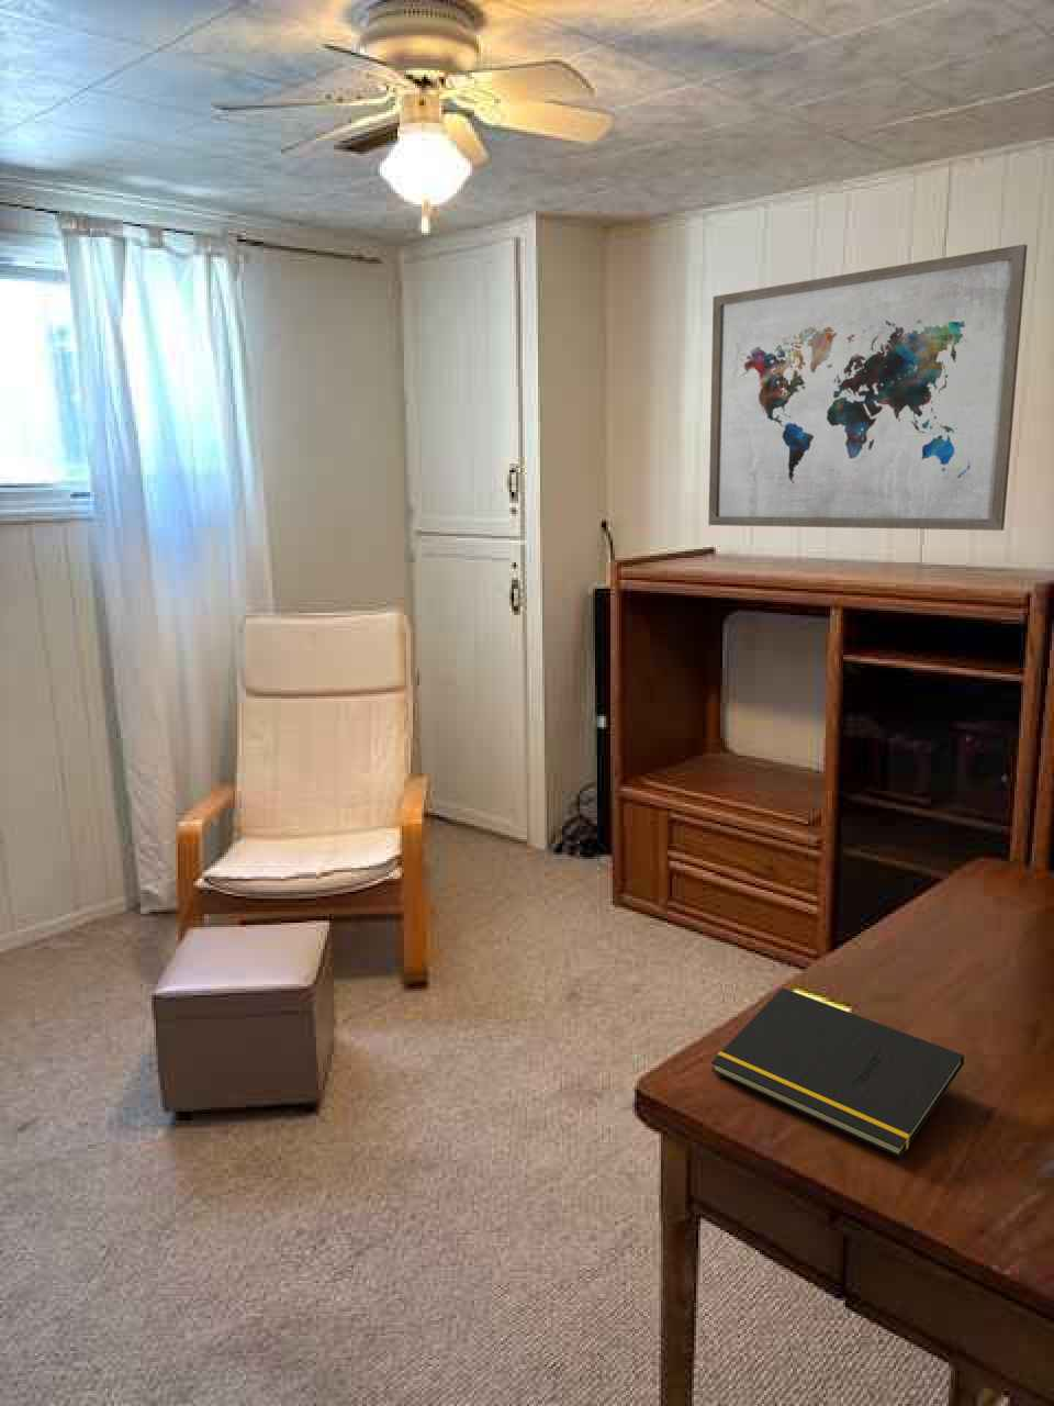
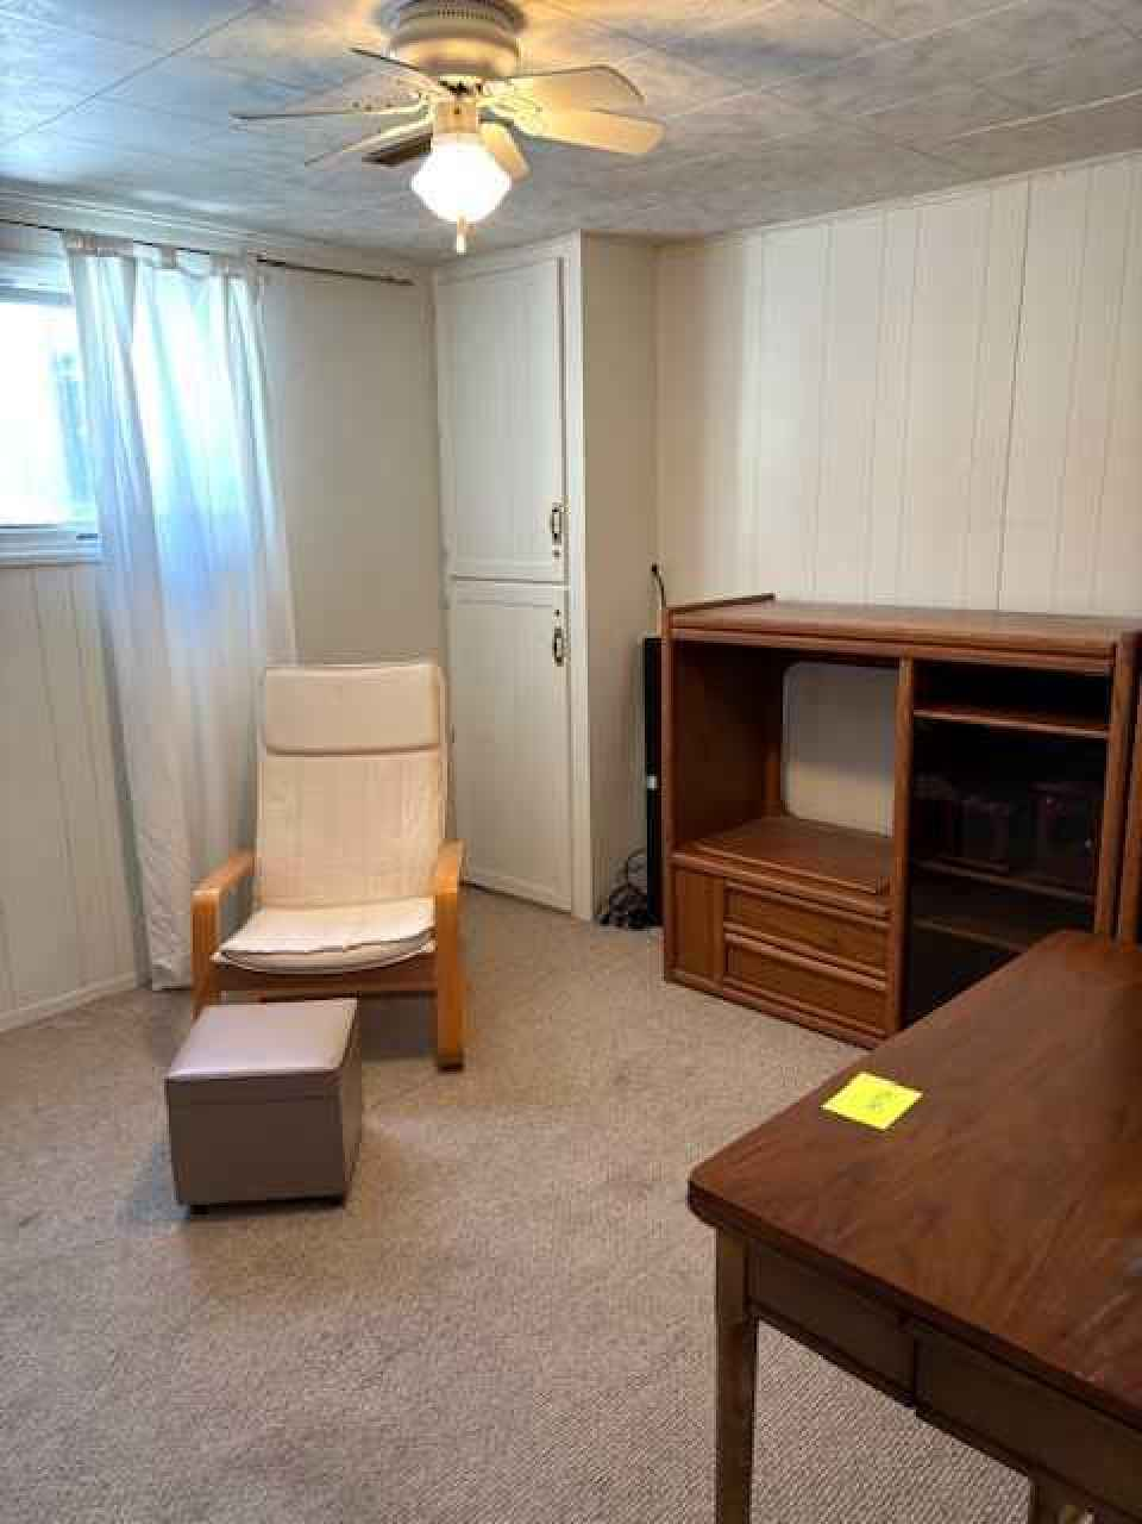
- wall art (847, 403)
- notepad (835, 1062)
